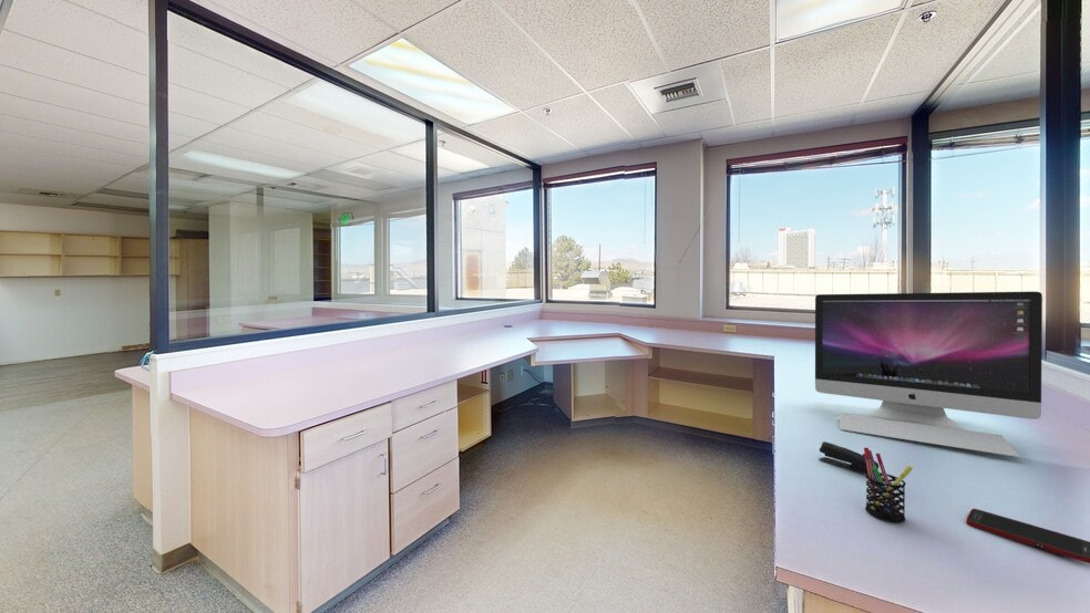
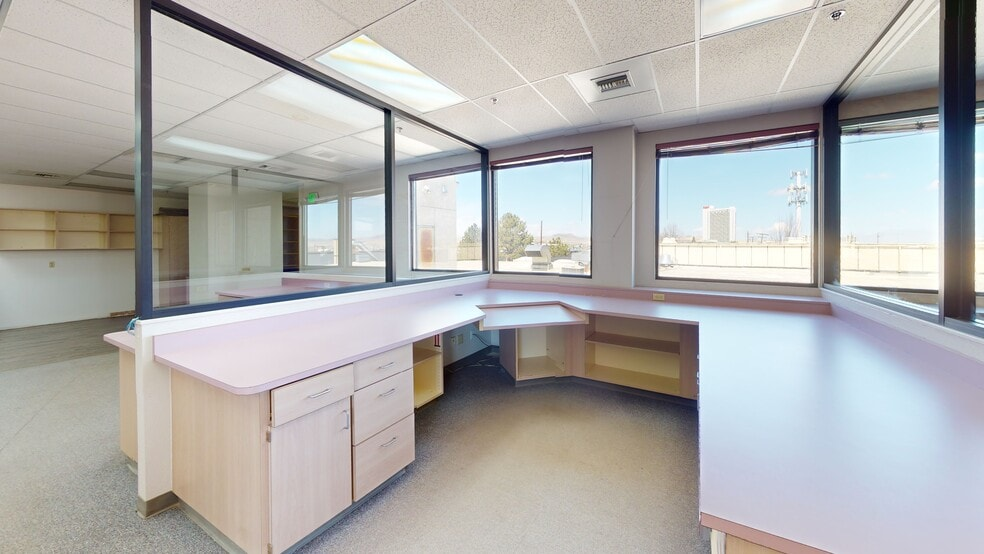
- stapler (849, 457)
- pen holder (881, 484)
- cell phone (1027, 533)
- all-in-one computer (913, 359)
